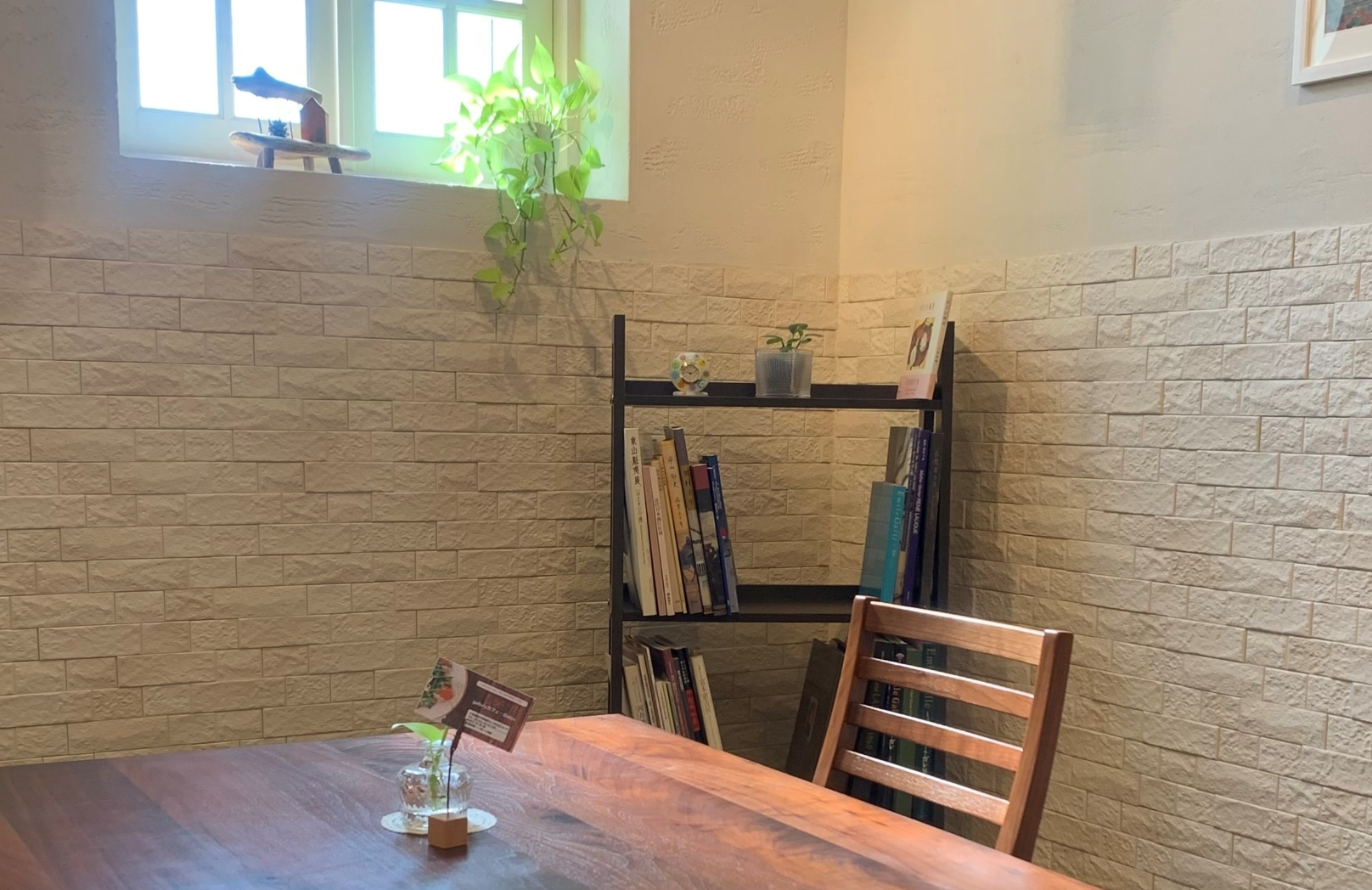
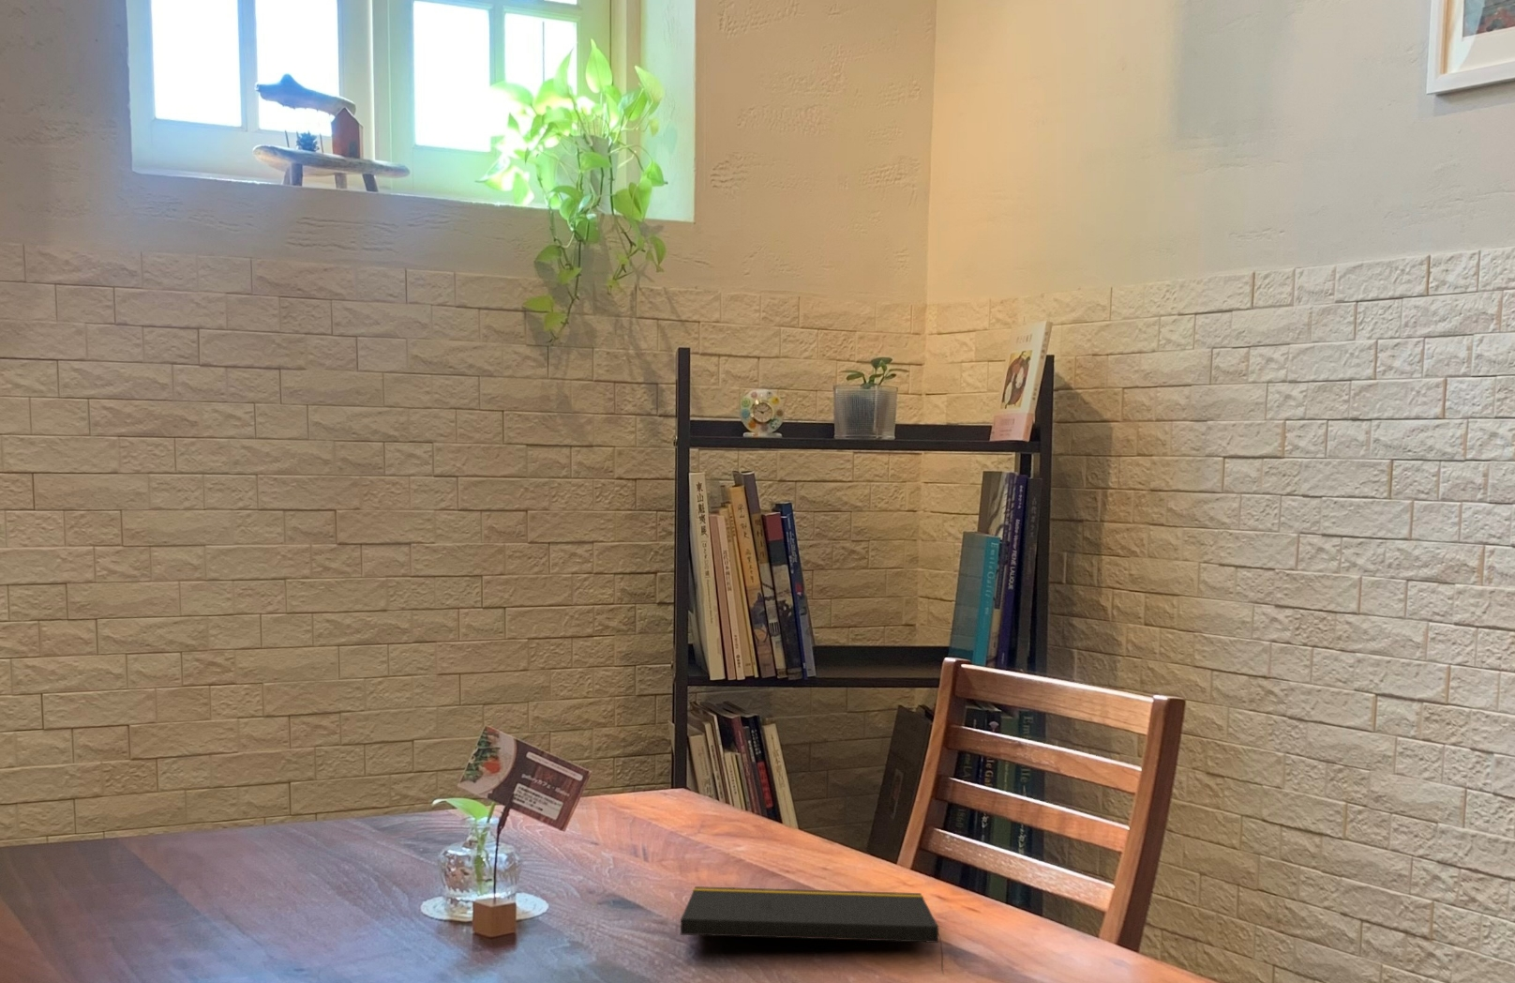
+ notepad (808, 912)
